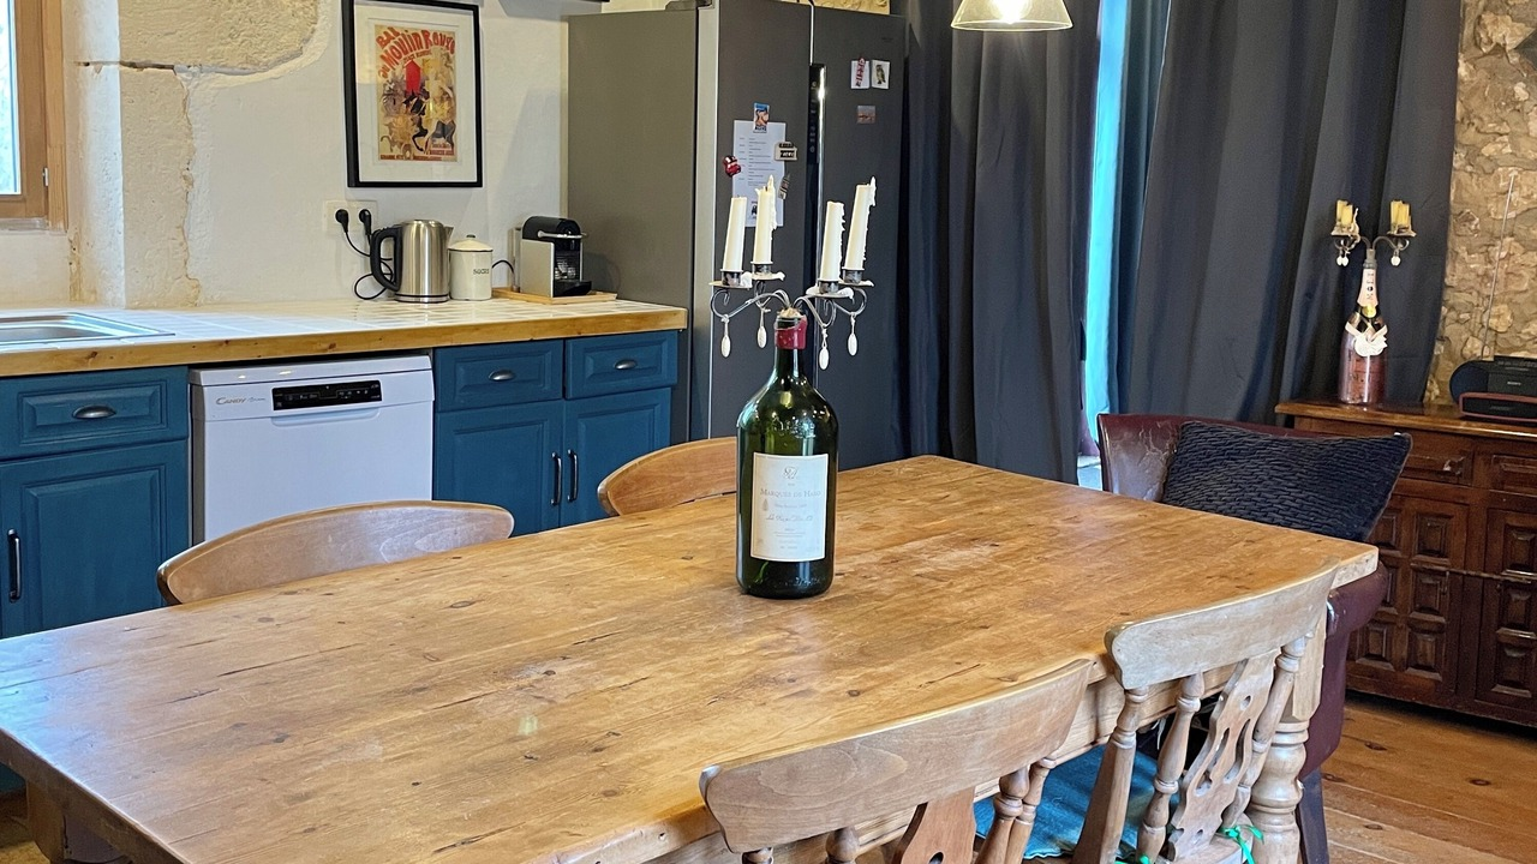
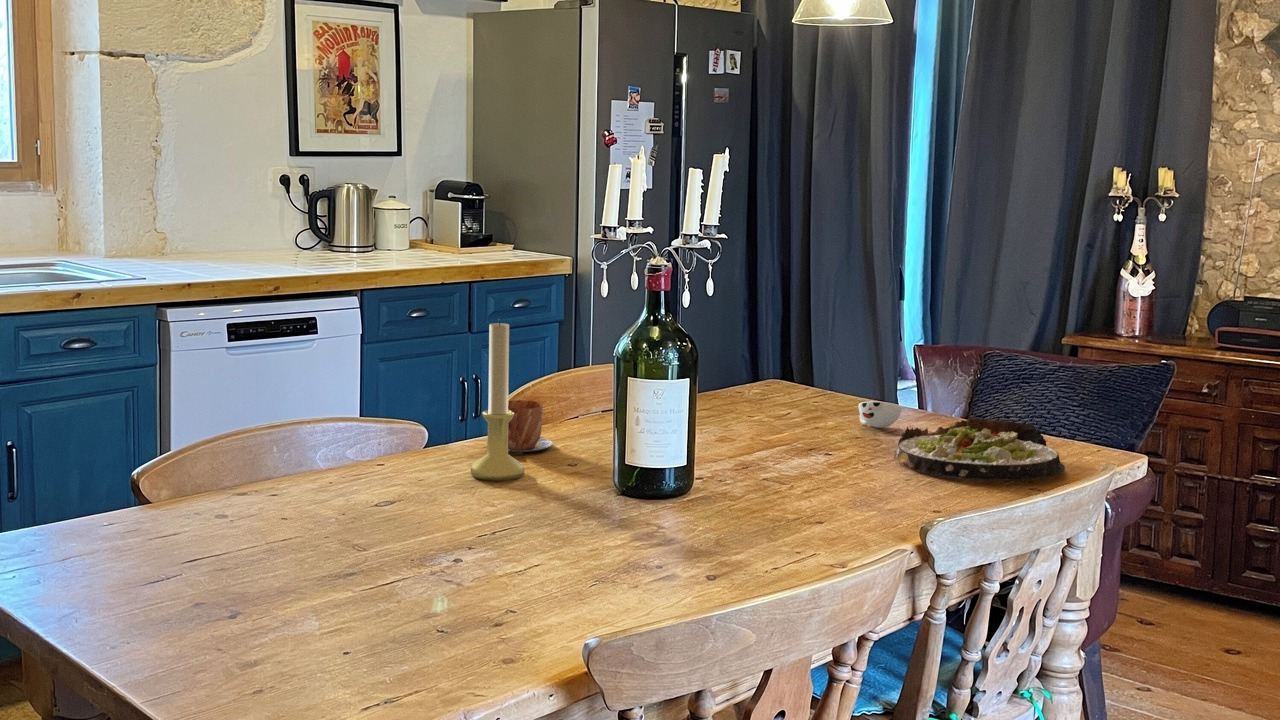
+ mug (519, 426)
+ candle holder (498, 396)
+ salad plate (978, 447)
+ cup (880, 412)
